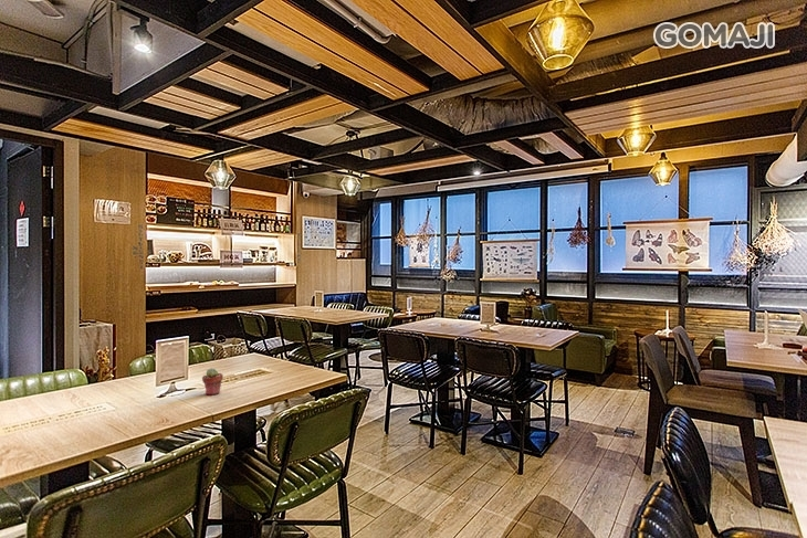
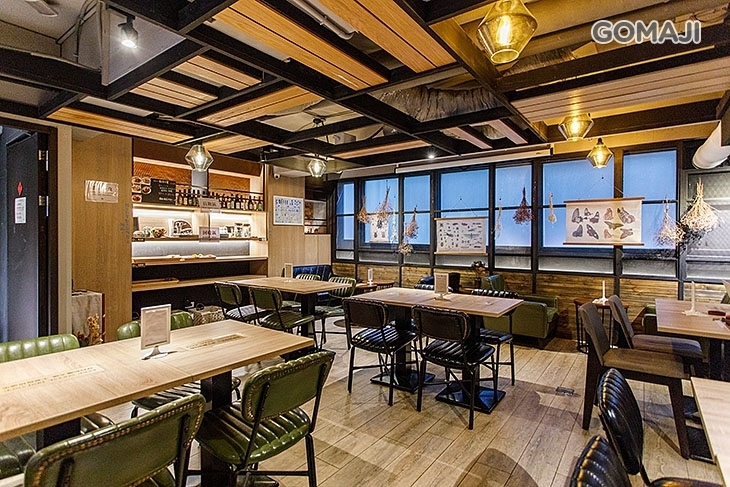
- potted succulent (212, 380)
